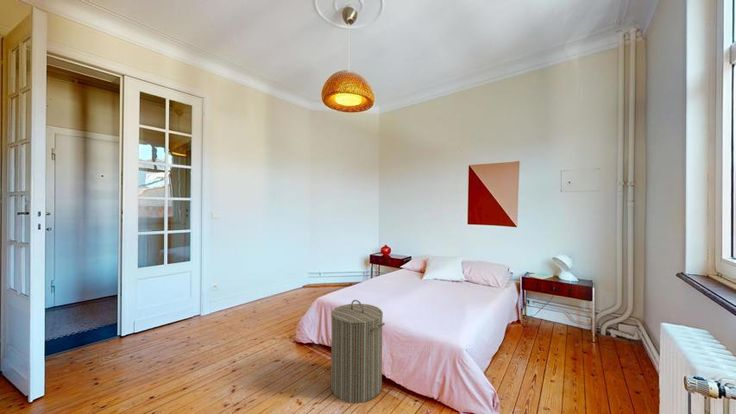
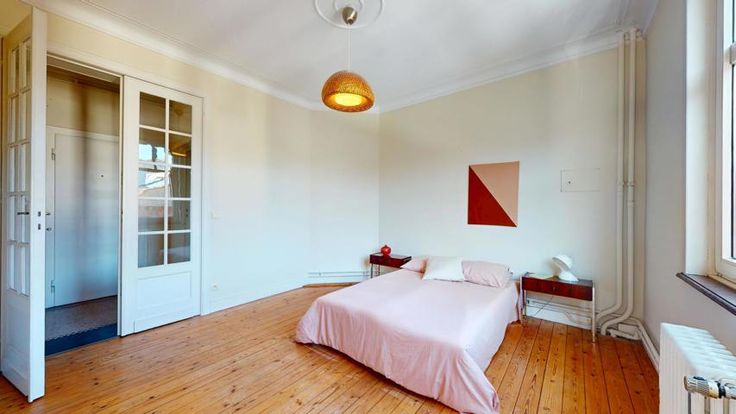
- laundry hamper (356, 343)
